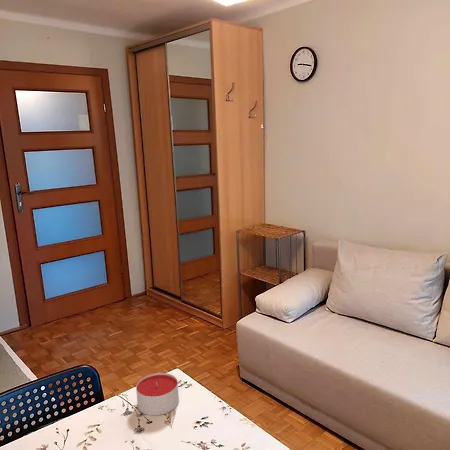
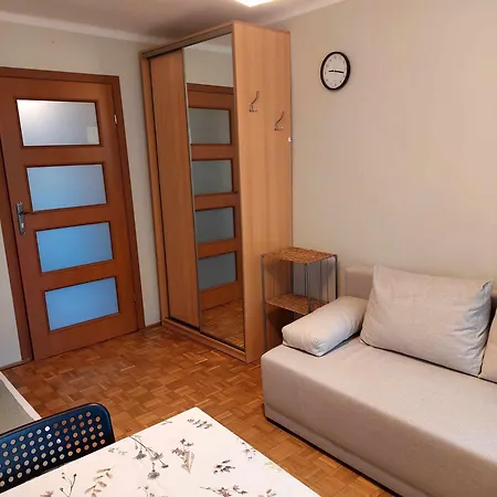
- candle (157, 392)
